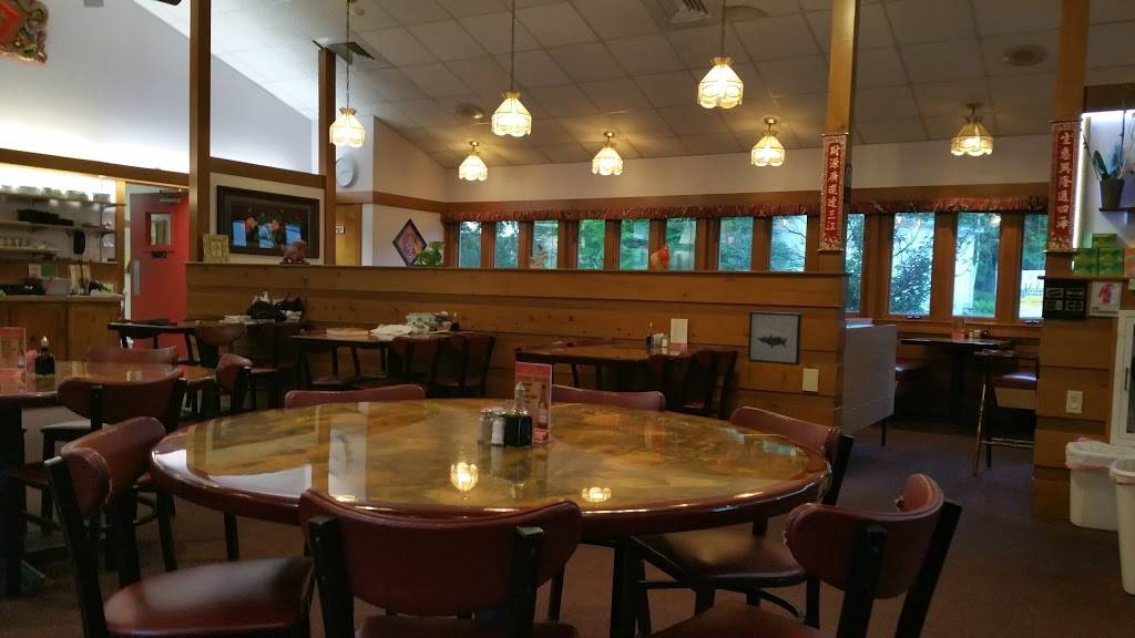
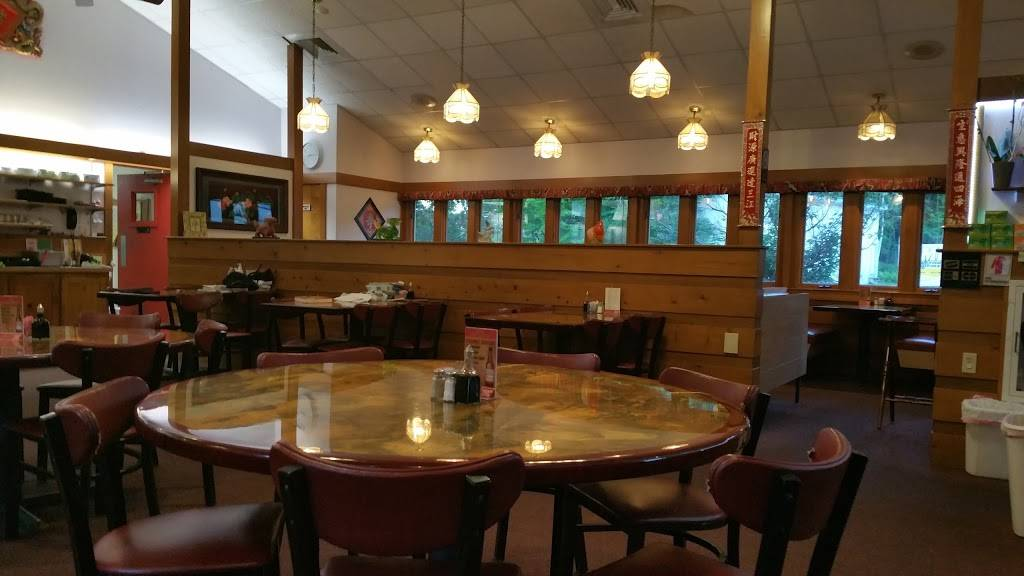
- wall art (774, 338)
